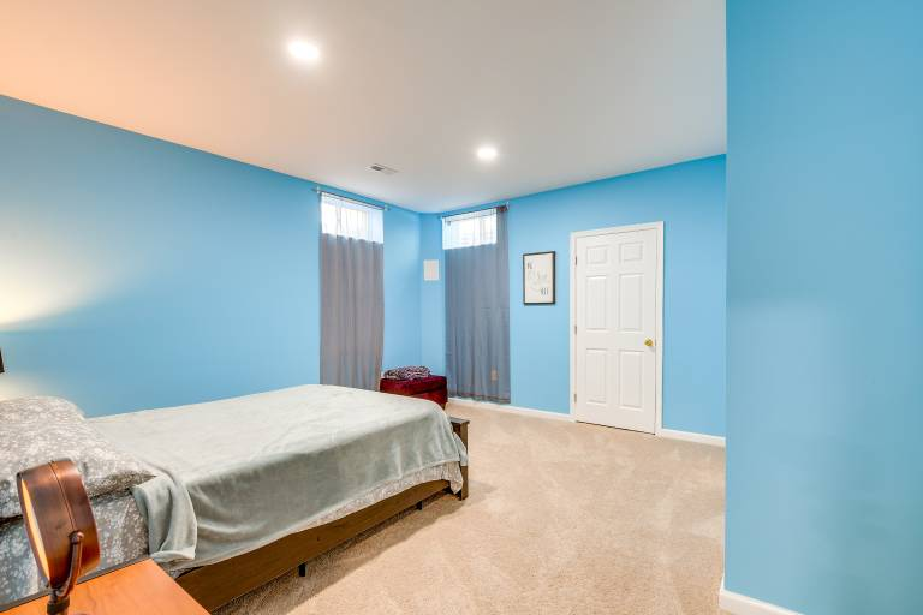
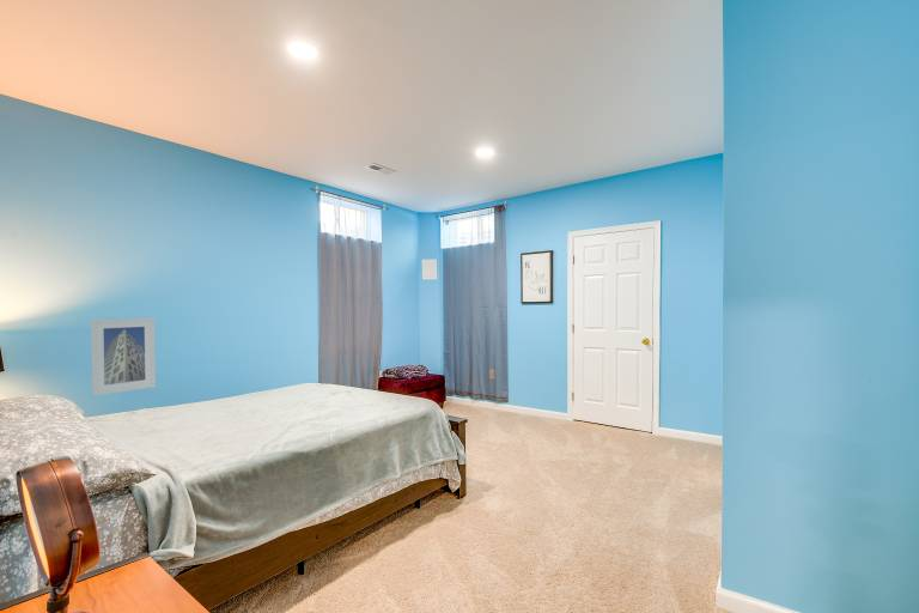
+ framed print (124, 354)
